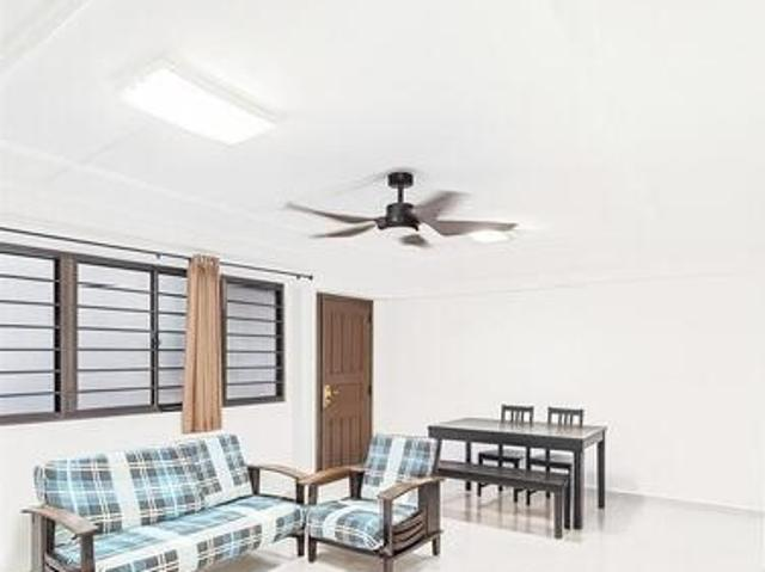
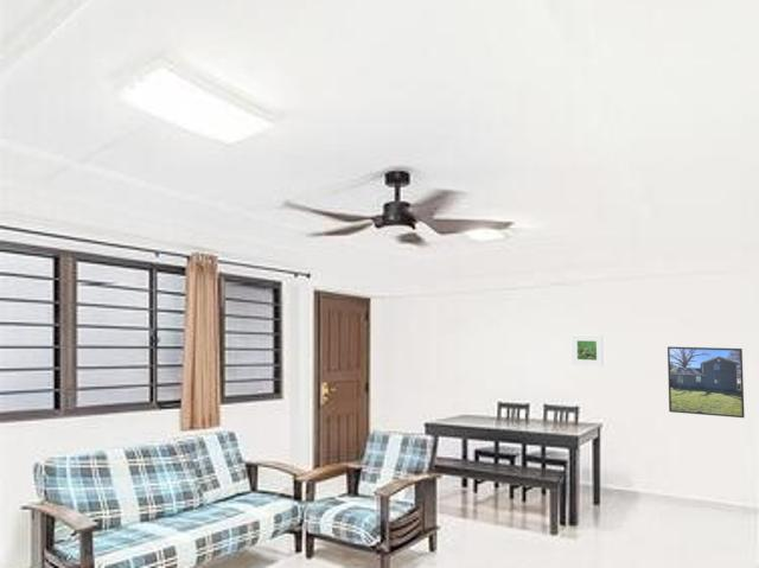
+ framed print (704, 381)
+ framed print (586, 350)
